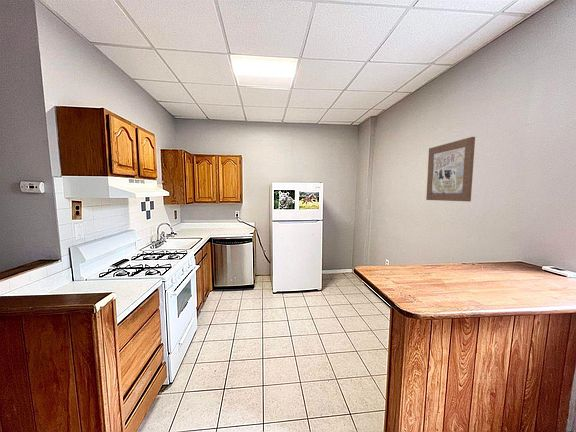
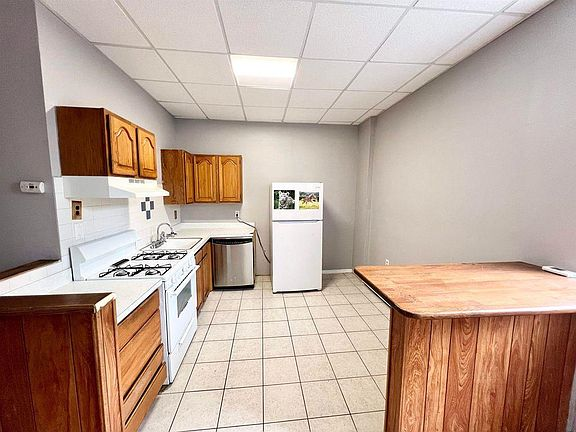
- wall art (447, 172)
